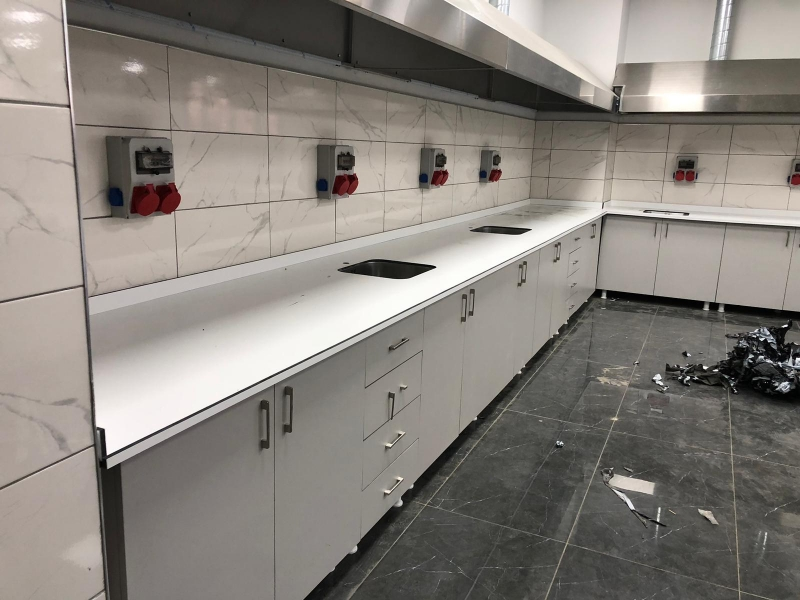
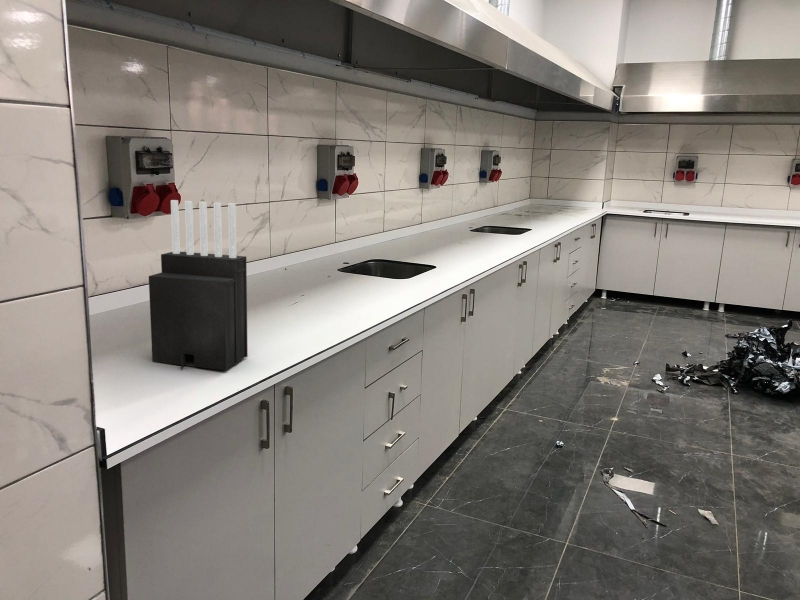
+ knife block (196, 284)
